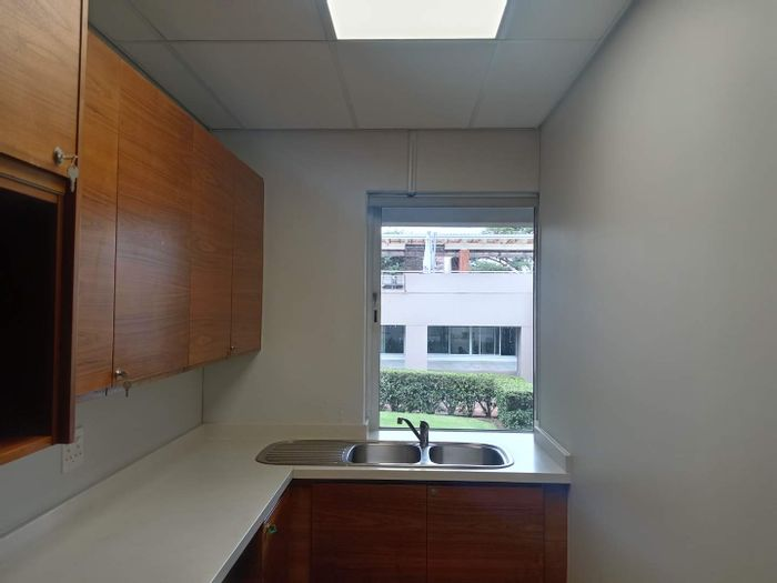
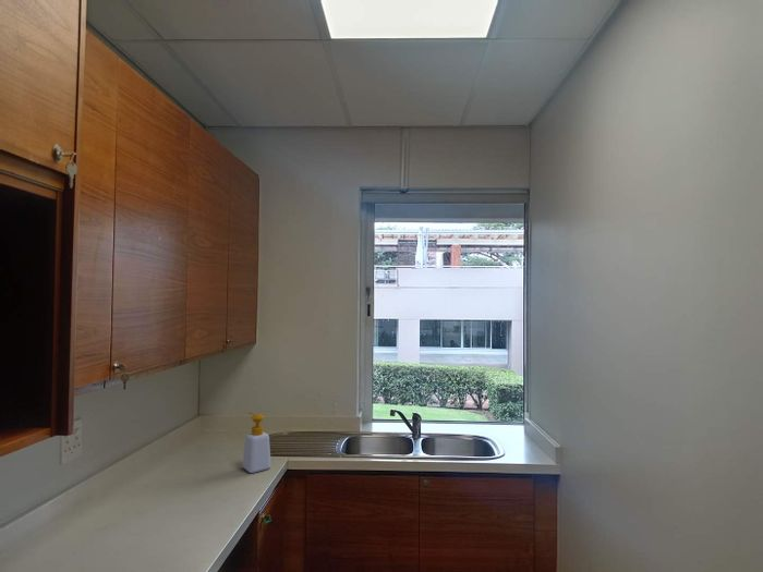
+ soap bottle (255, 439)
